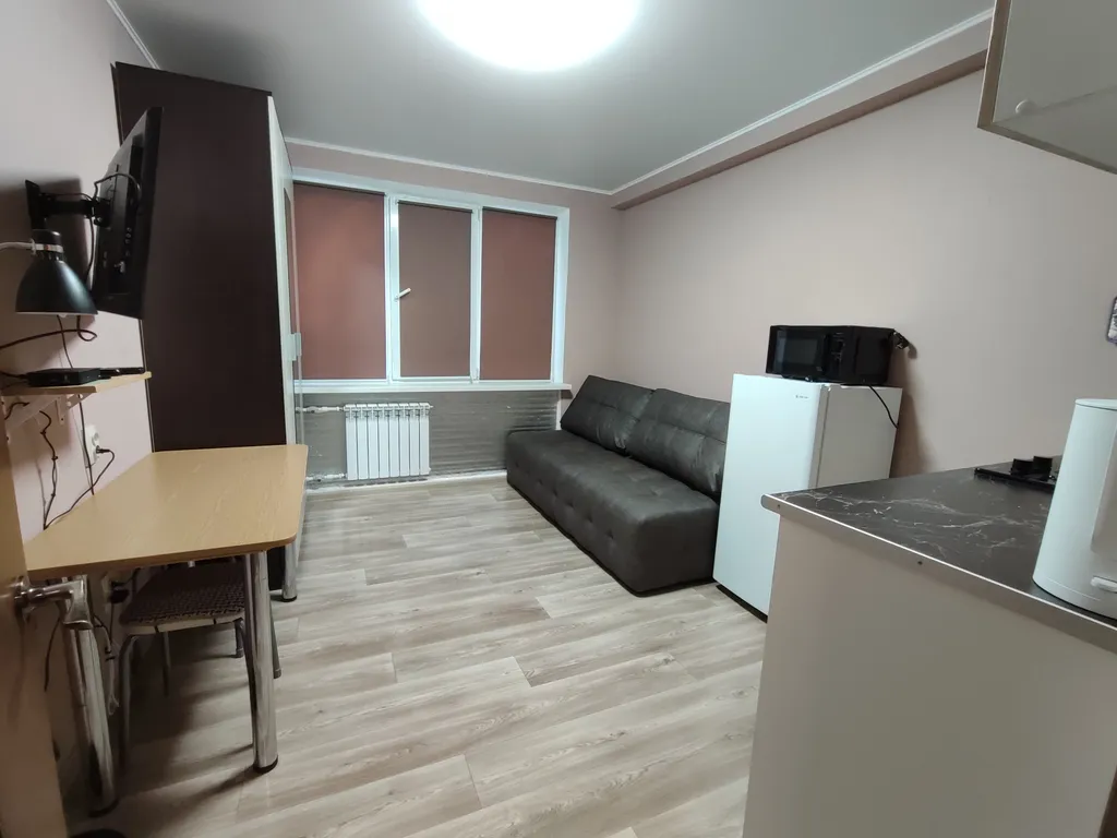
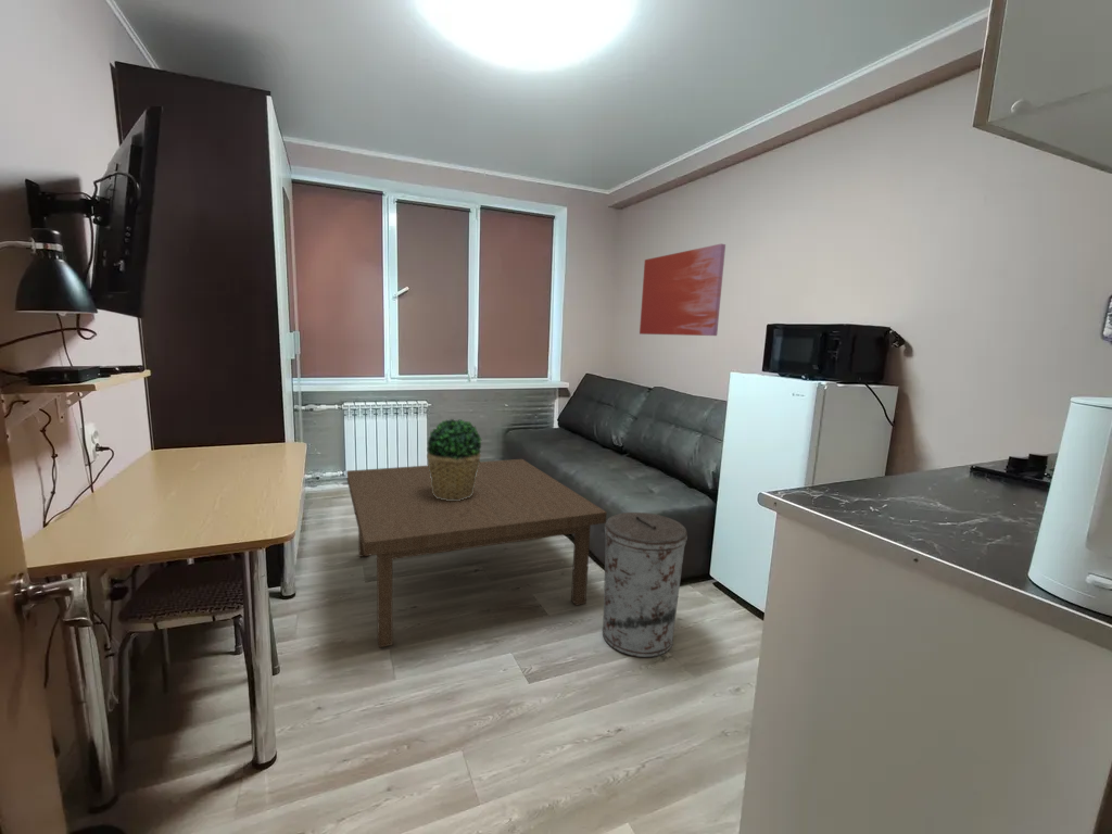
+ coffee table (464, 533)
+ potted plant (454, 457)
+ wall art (678, 294)
+ trash can (641, 579)
